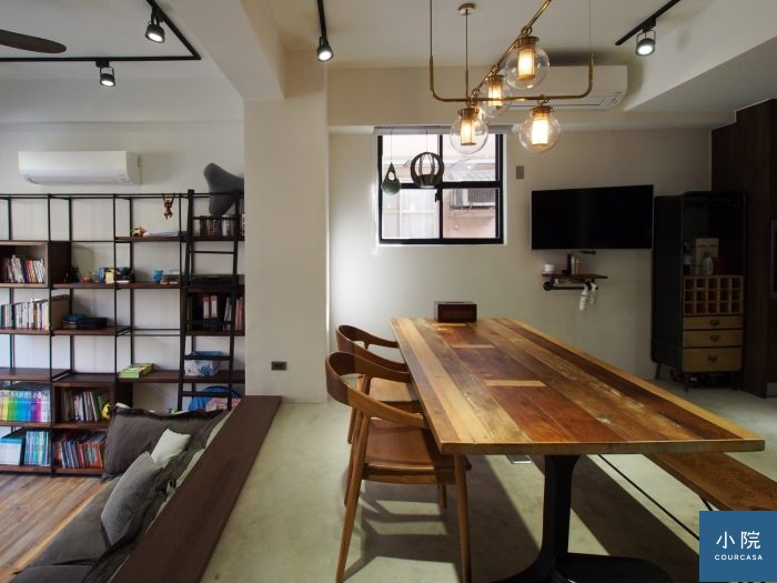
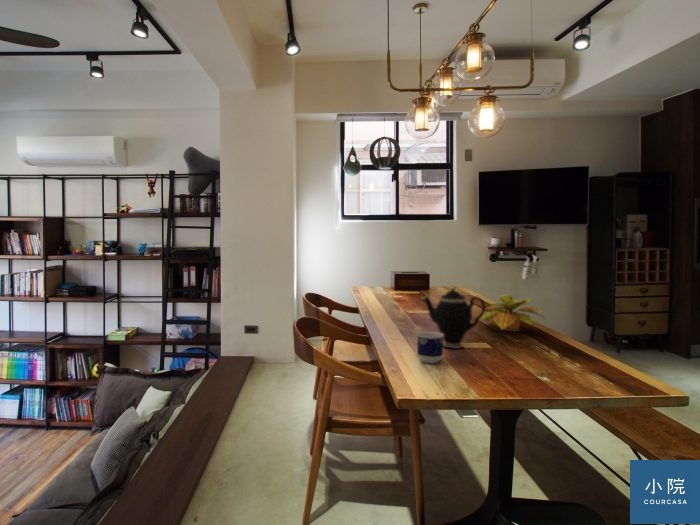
+ teapot (451, 315)
+ cup (431, 348)
+ plant (507, 311)
